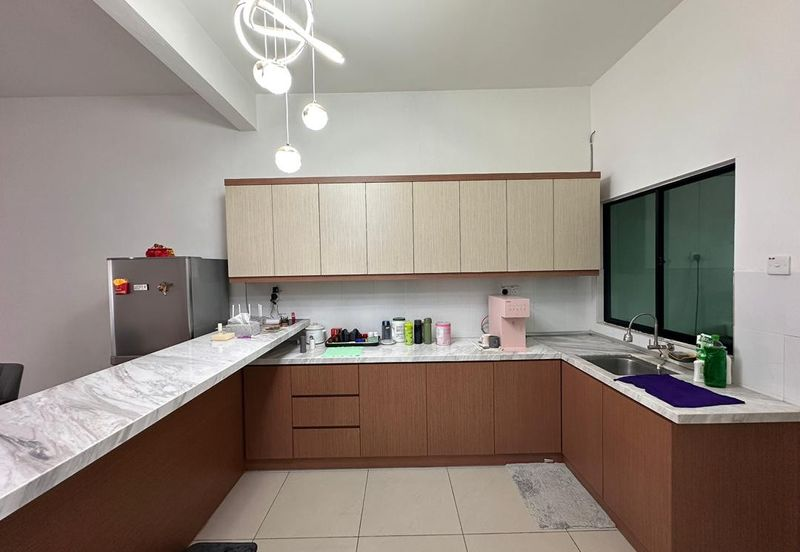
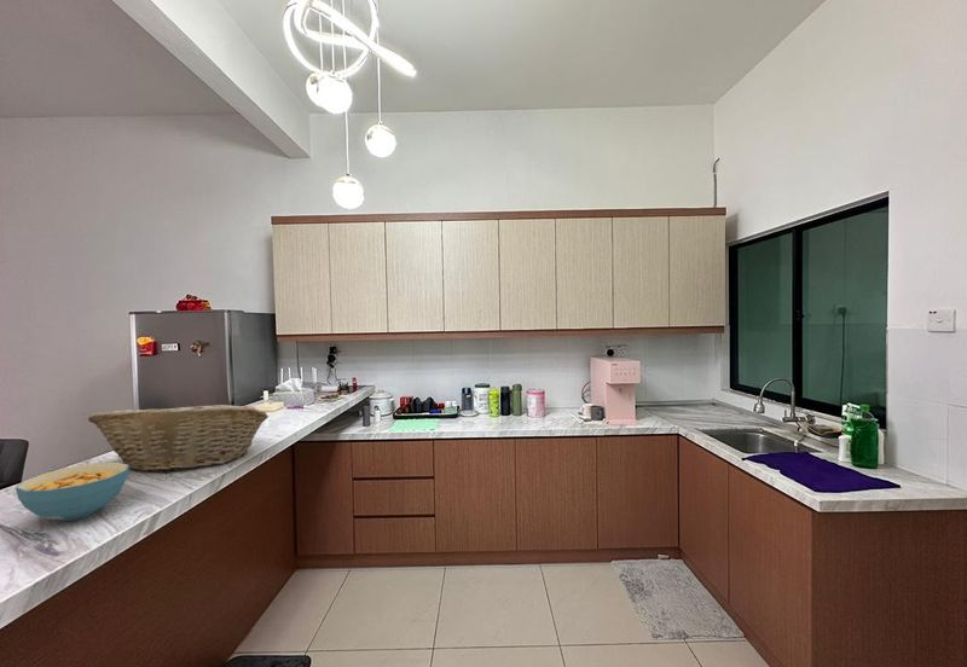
+ cereal bowl (76, 494)
+ fruit basket (185, 429)
